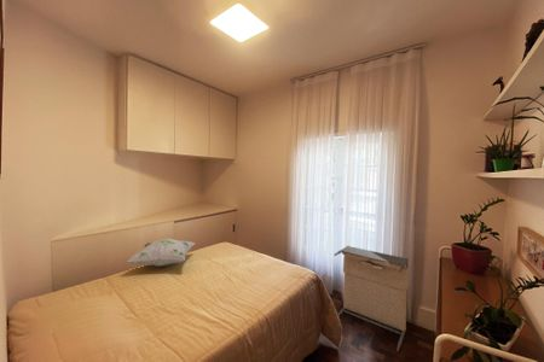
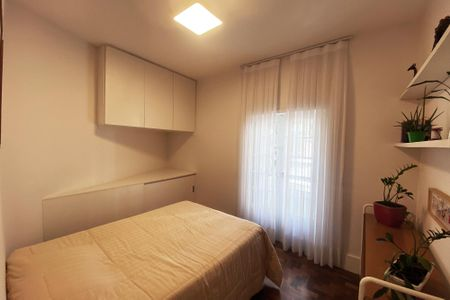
- decorative pillow (163, 251)
- laundry hamper (369, 291)
